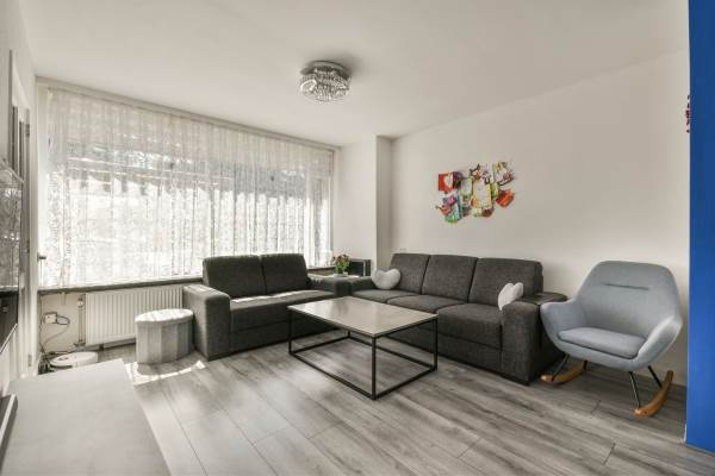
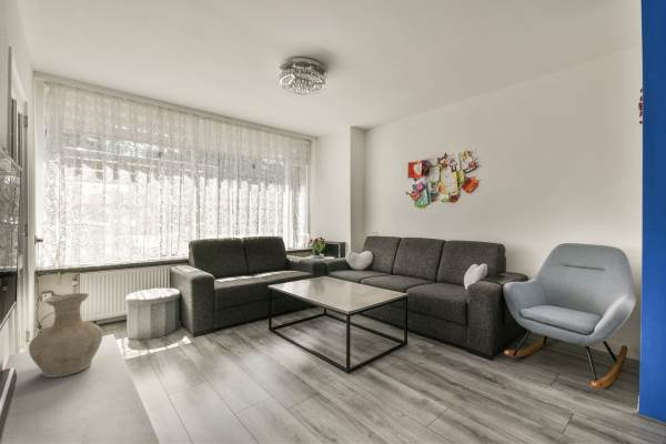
+ vase (68, 332)
